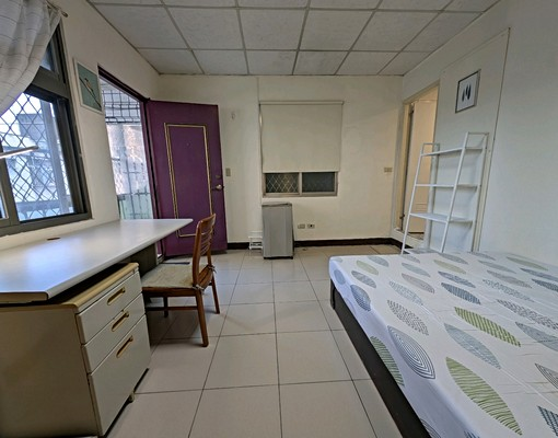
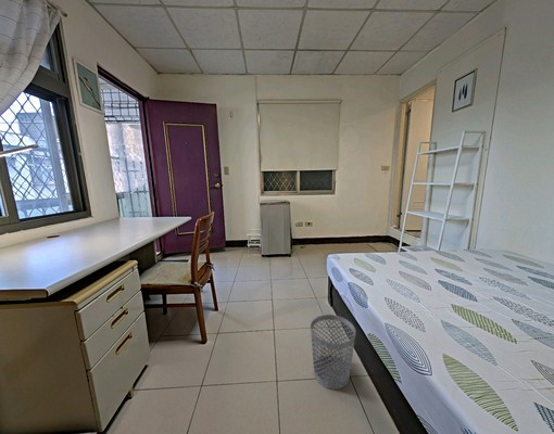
+ wastebasket (331, 350)
